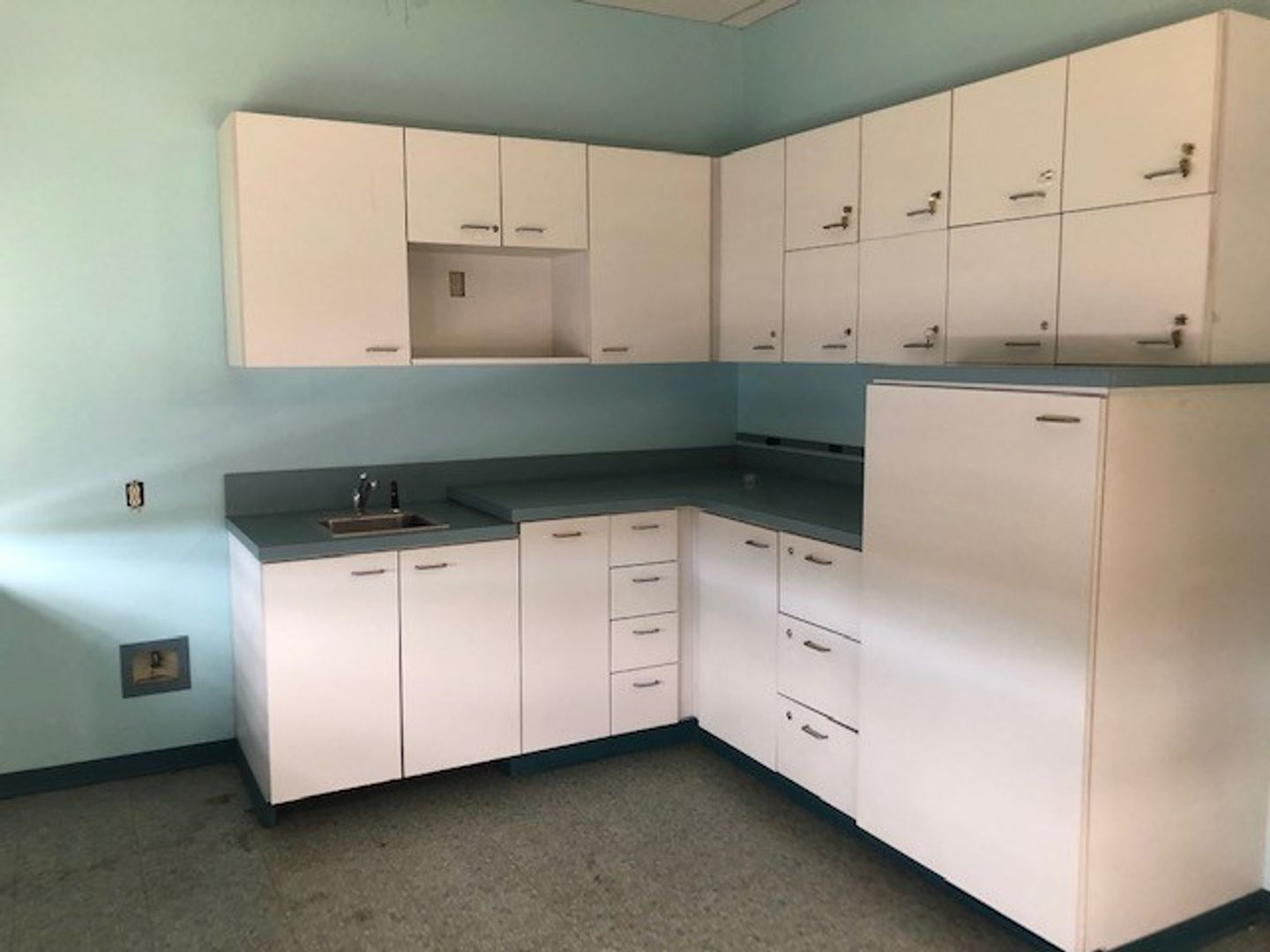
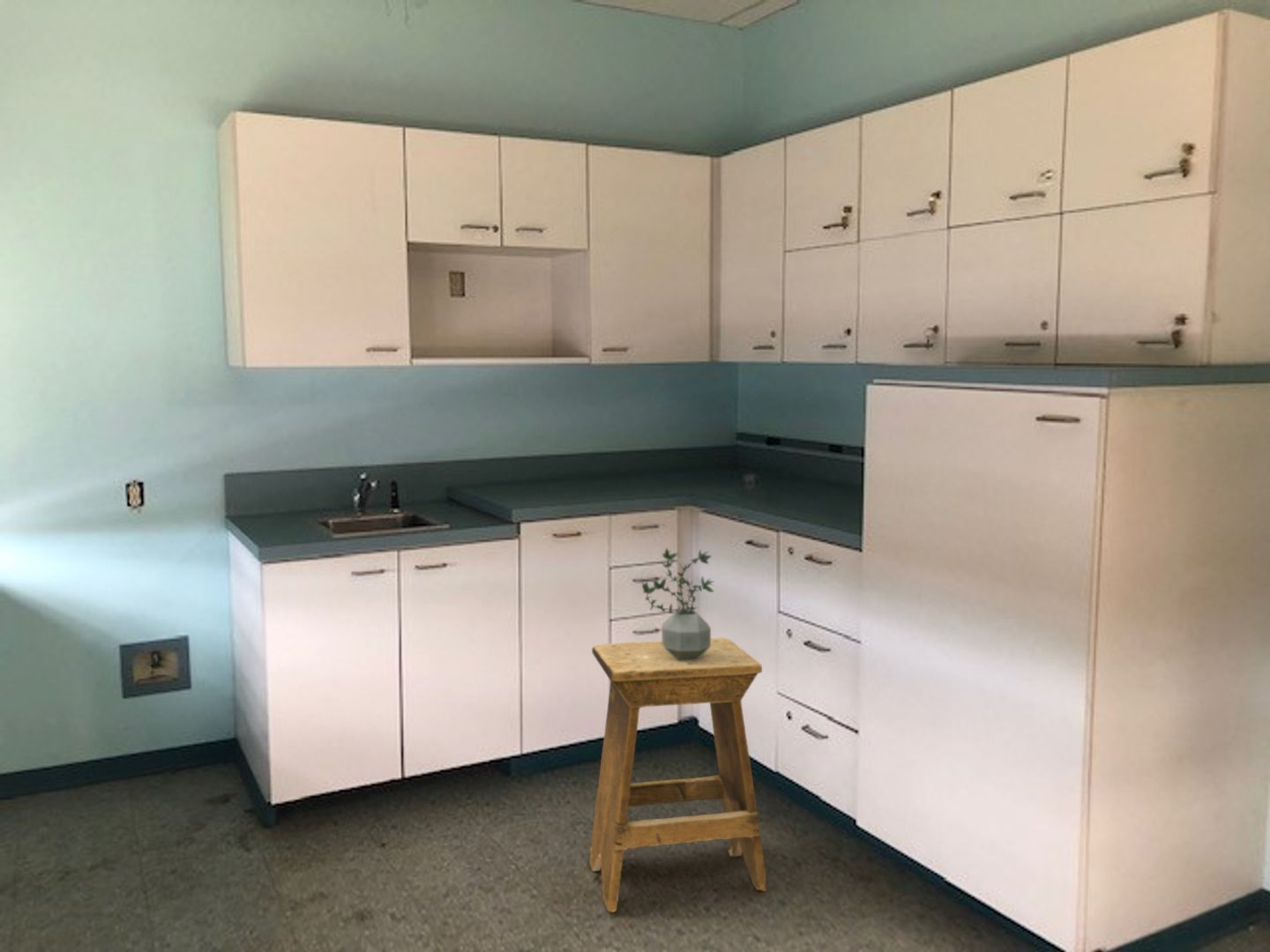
+ potted plant (679, 601)
+ stool (676, 779)
